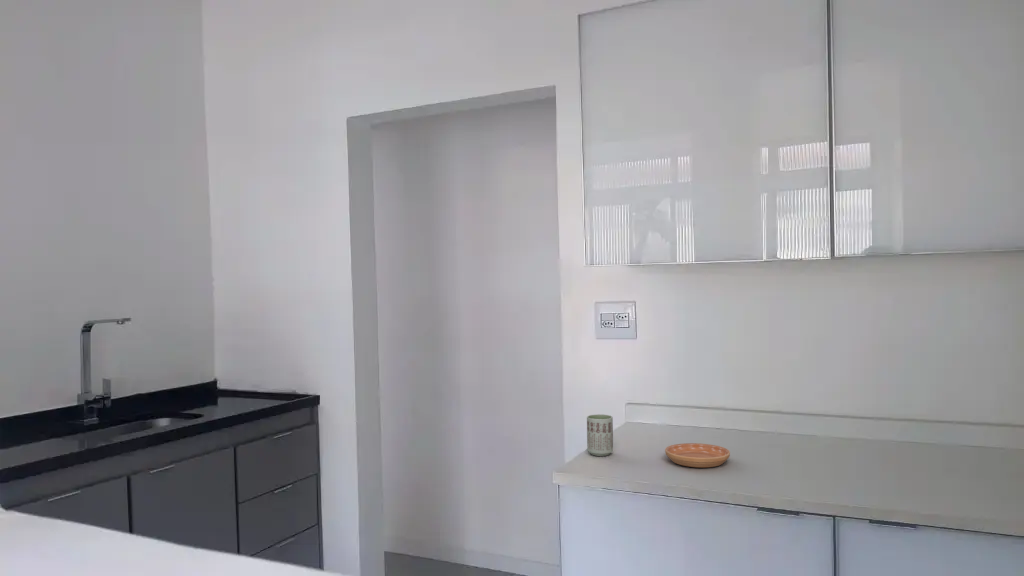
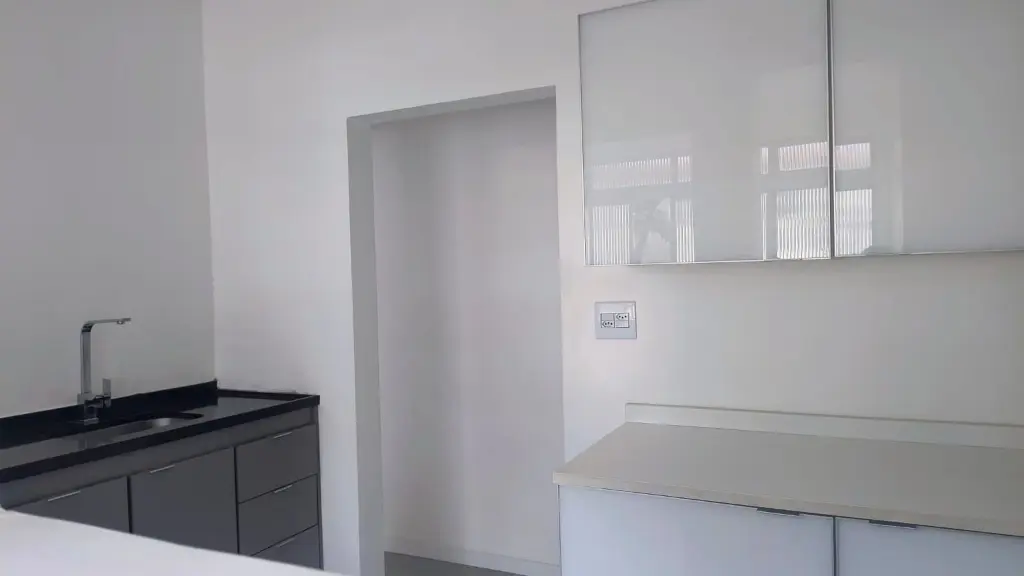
- saucer (697, 455)
- cup (600, 435)
